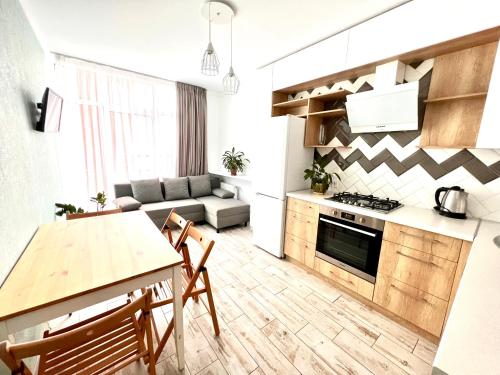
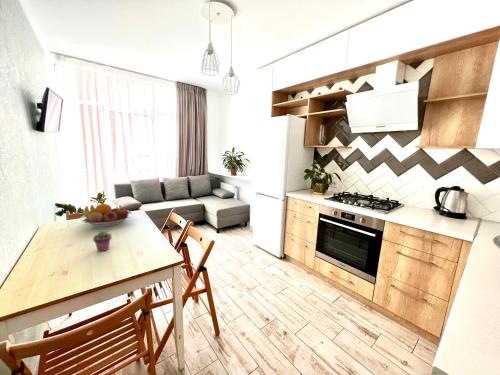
+ potted succulent (102, 239)
+ fruit bowl (107, 214)
